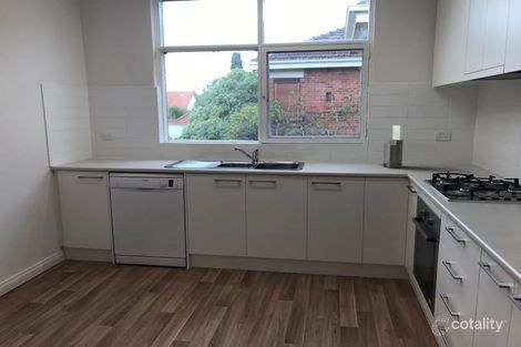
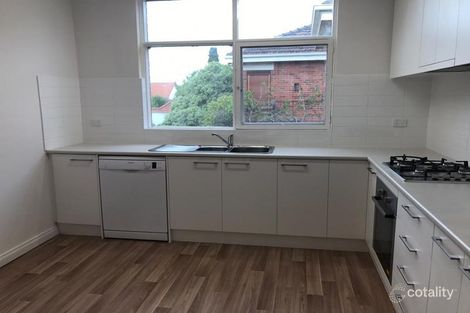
- knife block (391, 145)
